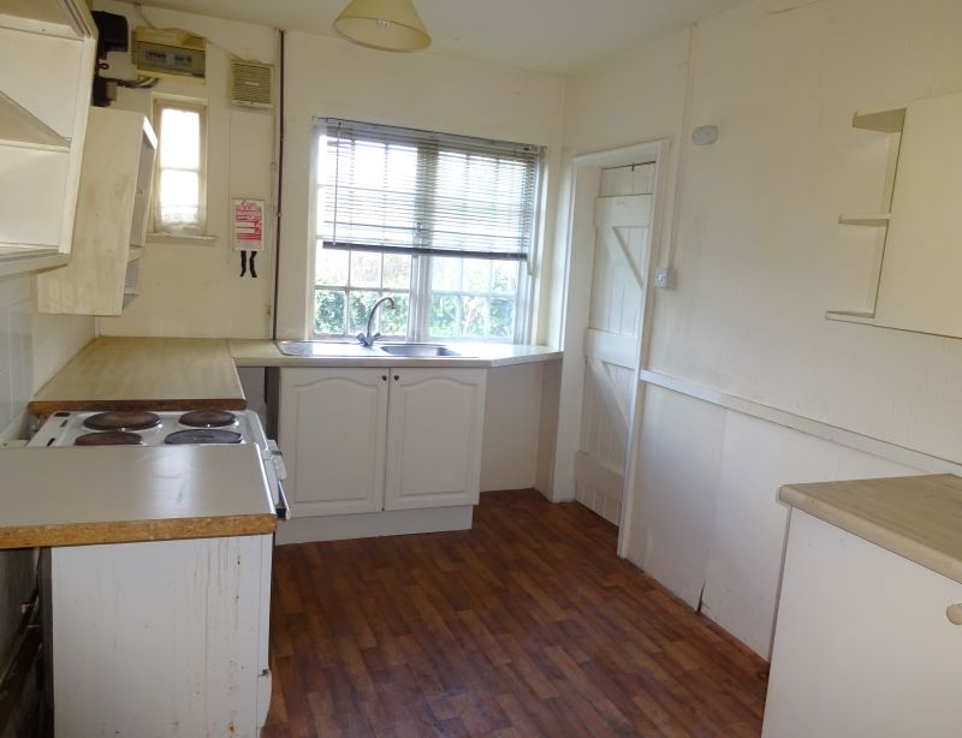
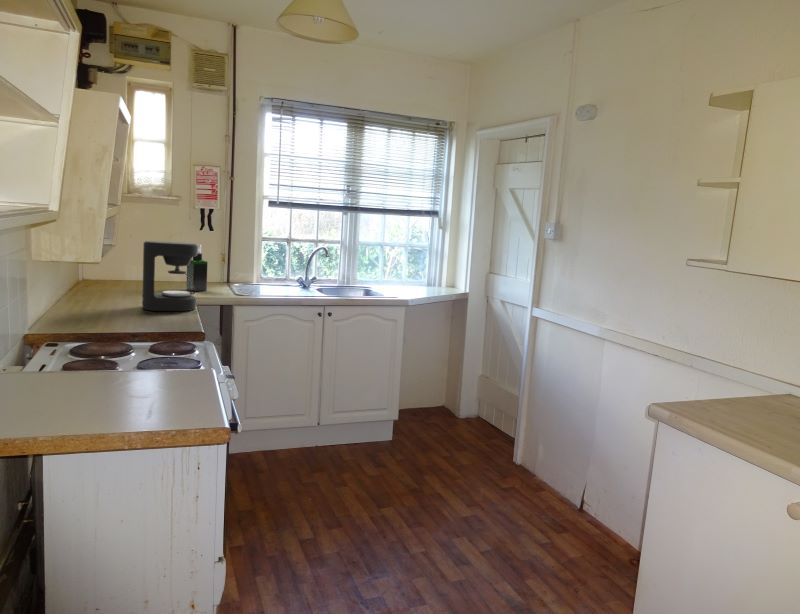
+ coffee maker (170, 273)
+ spray bottle (197, 267)
